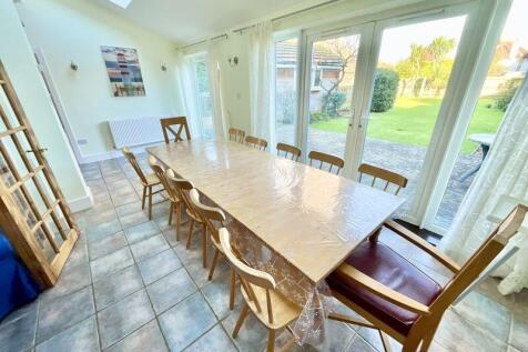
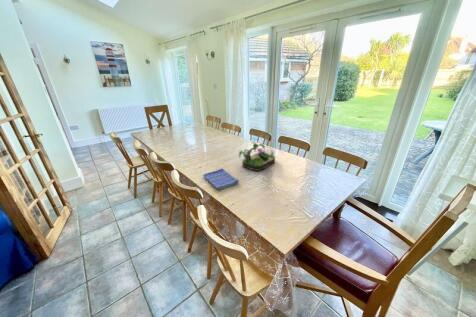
+ plant (256, 153)
+ dish towel (220, 177)
